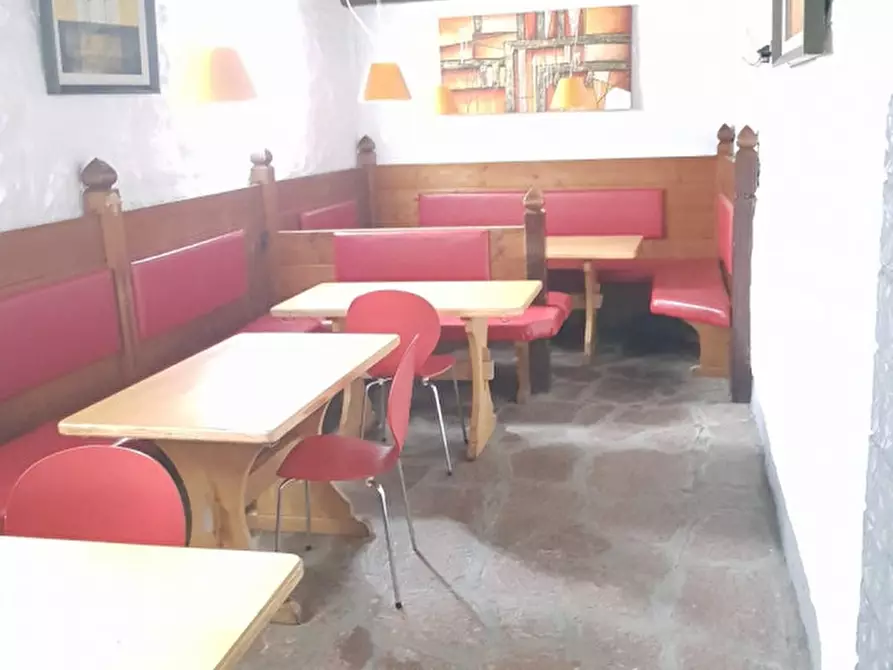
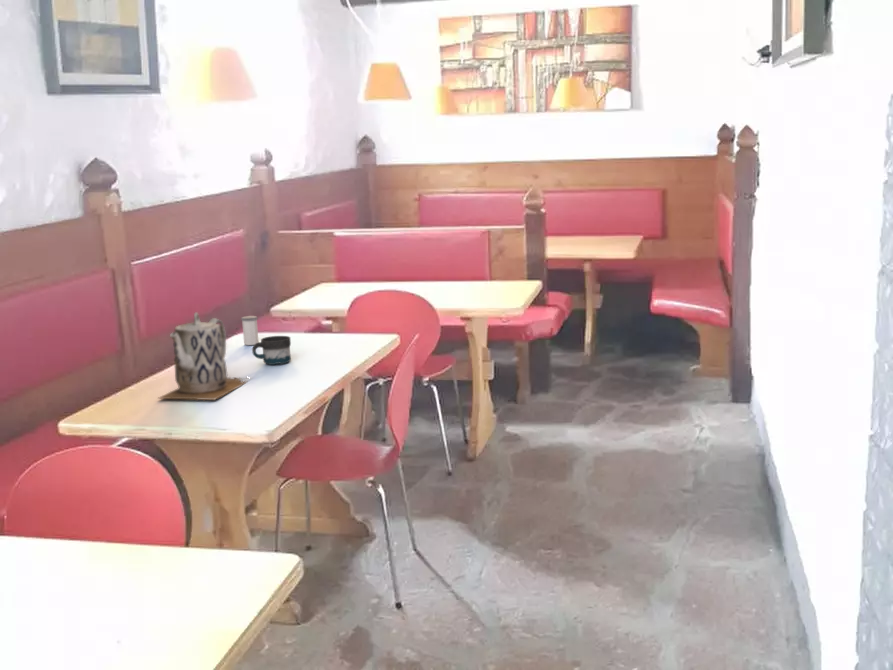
+ salt shaker (250, 330)
+ teapot (204, 350)
+ mug (274, 351)
